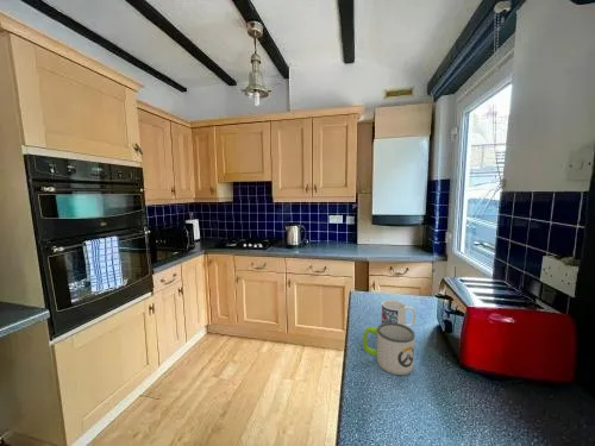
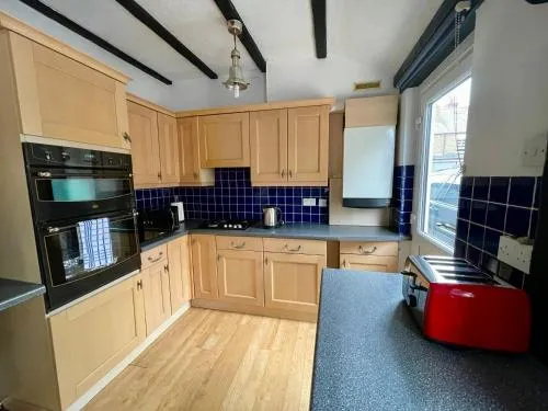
- mug (397, 316)
- mug (387, 345)
